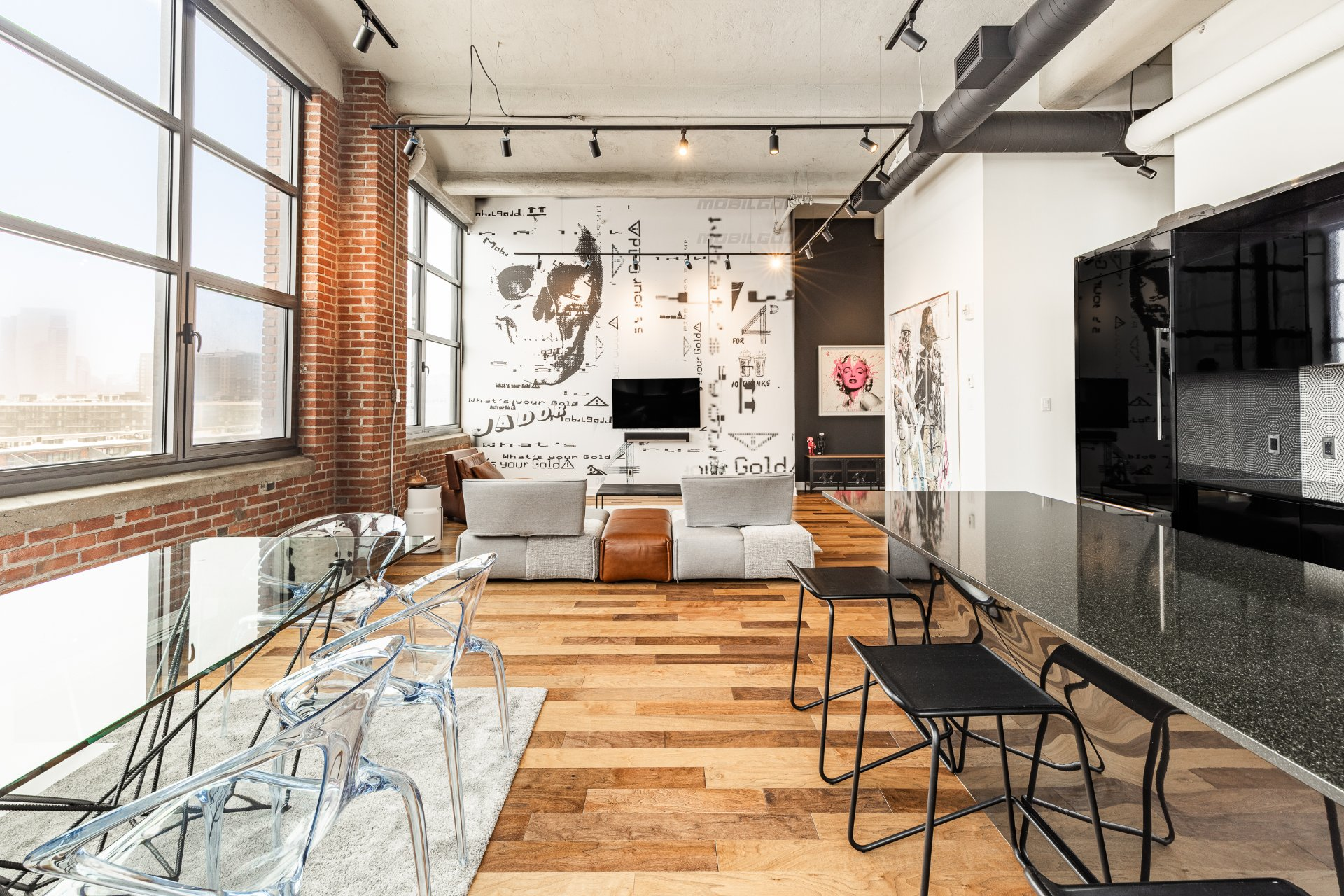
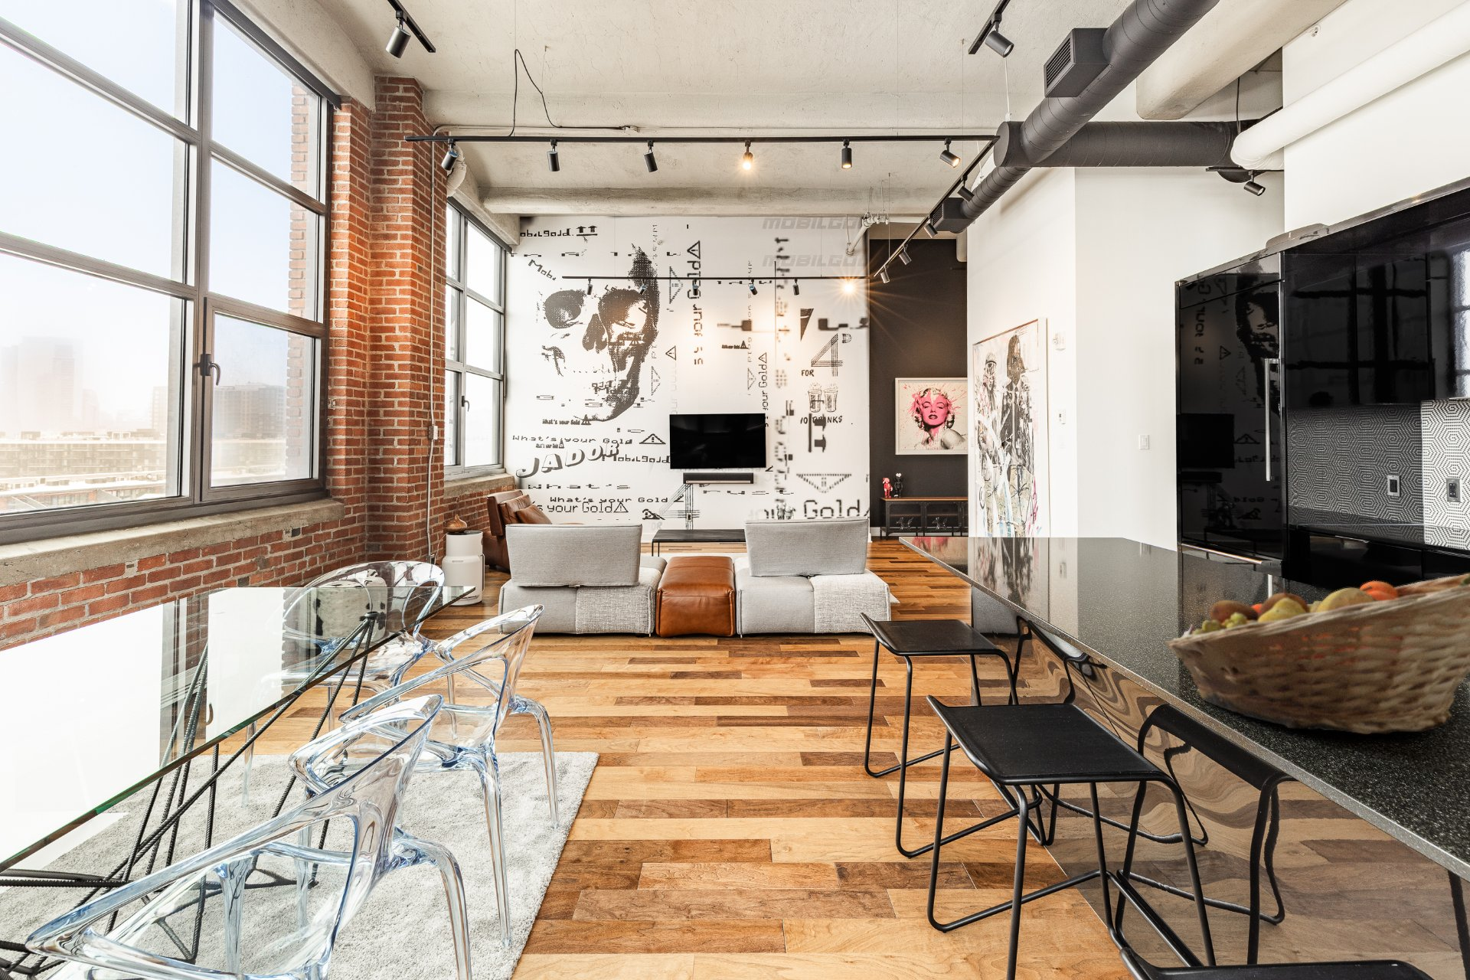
+ fruit basket (1331, 637)
